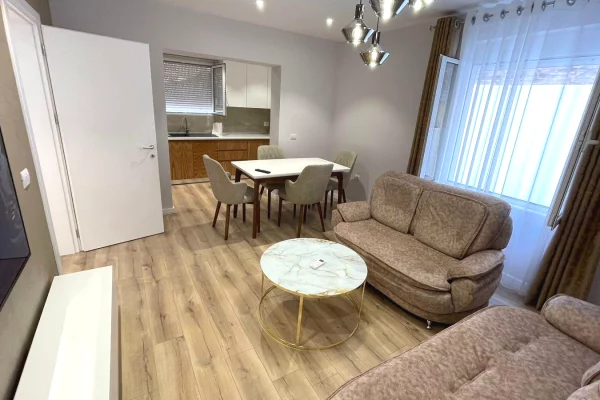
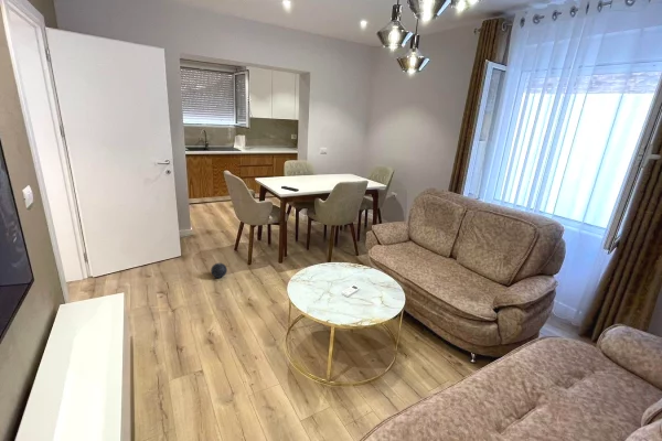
+ ball (213, 271)
